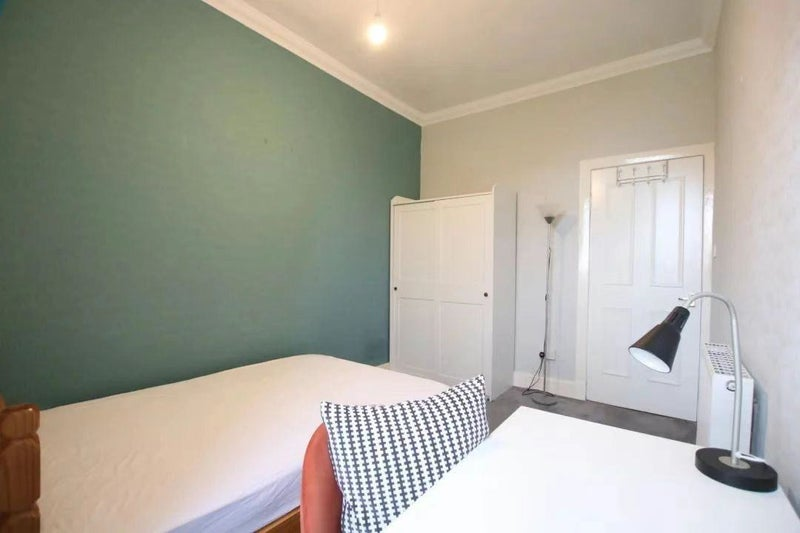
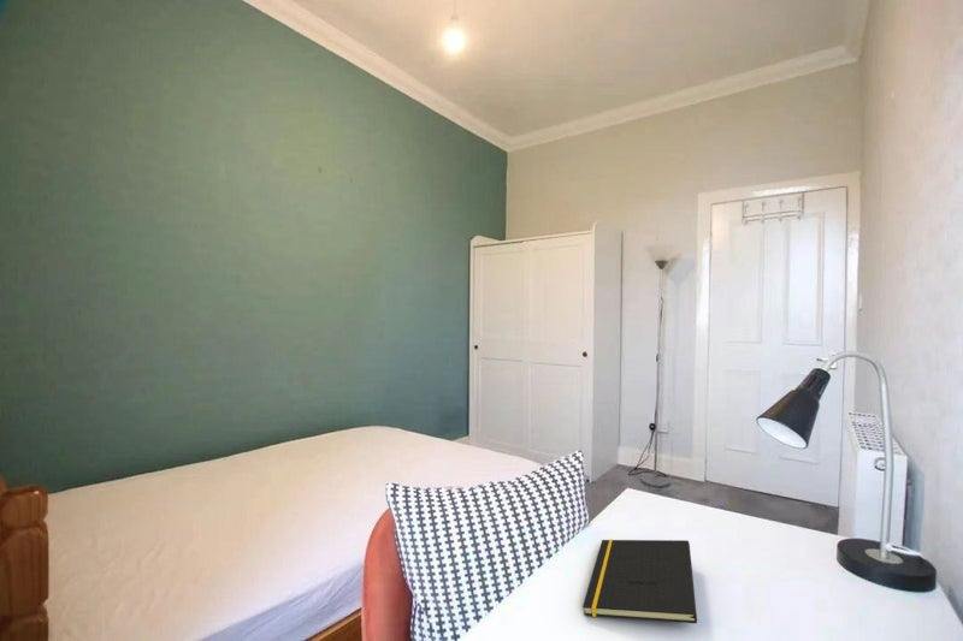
+ notepad (640, 574)
